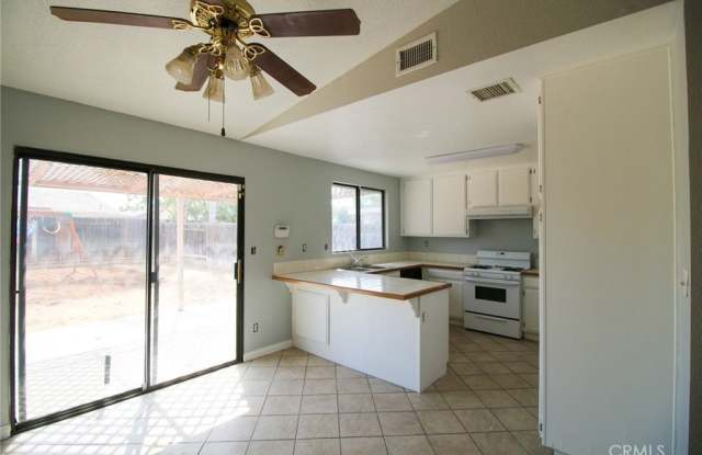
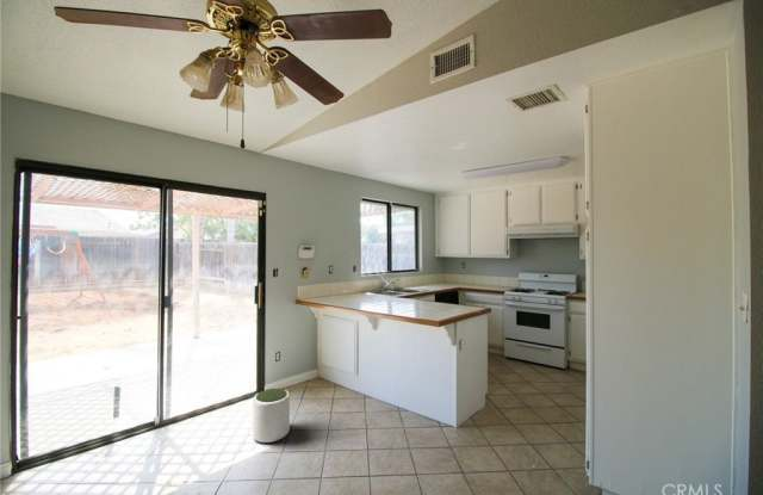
+ plant pot (271, 414)
